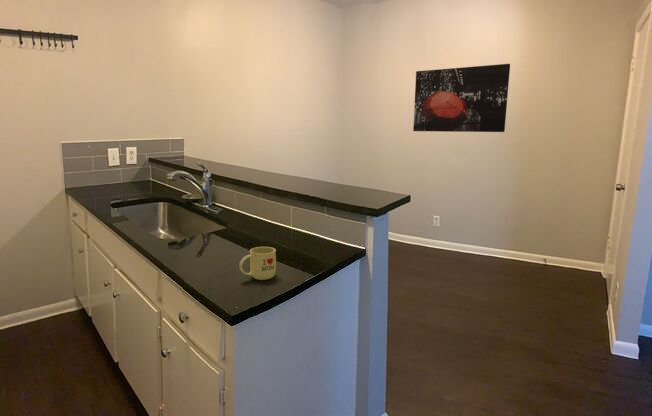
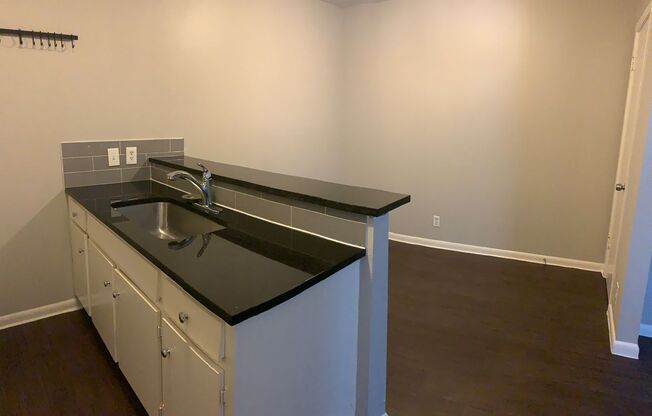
- wall art (458, 100)
- mug (258, 264)
